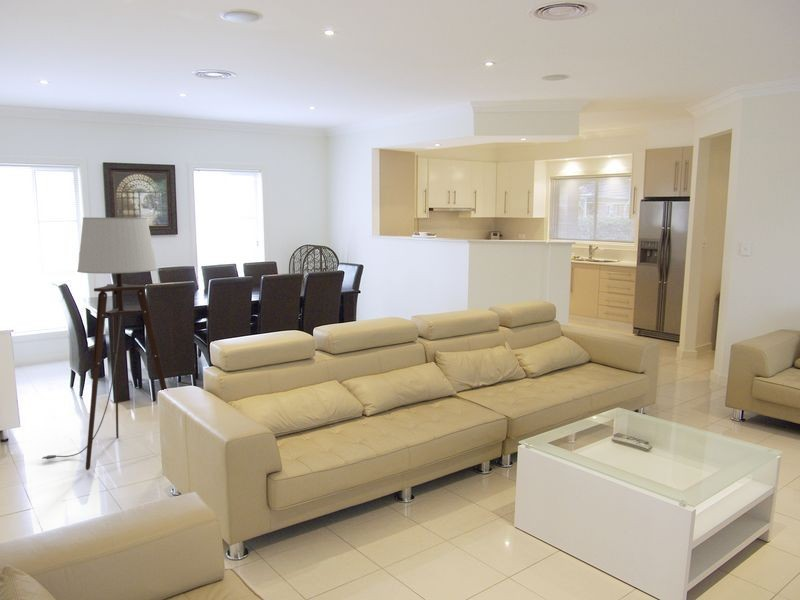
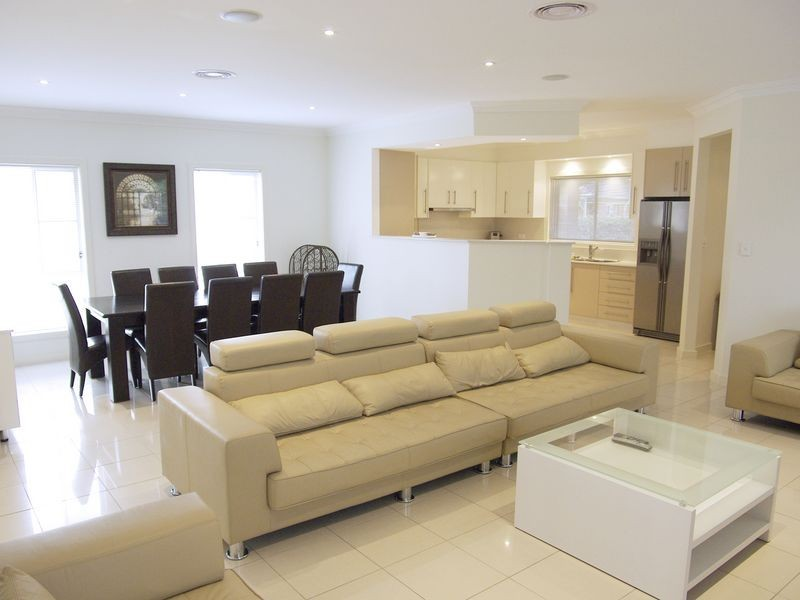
- floor lamp (102, 338)
